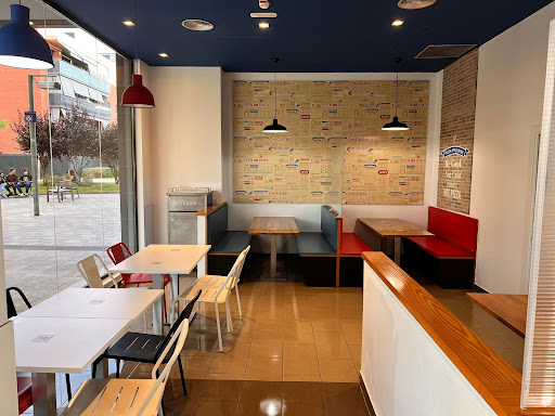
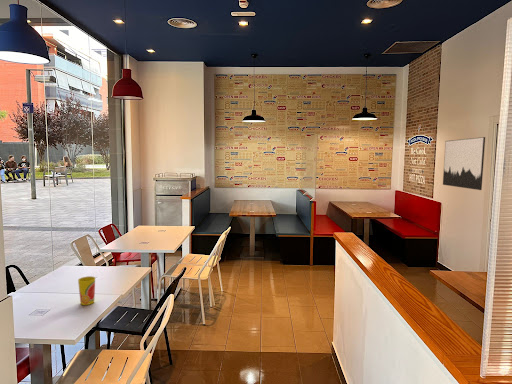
+ cup (87, 290)
+ wall art (461, 163)
